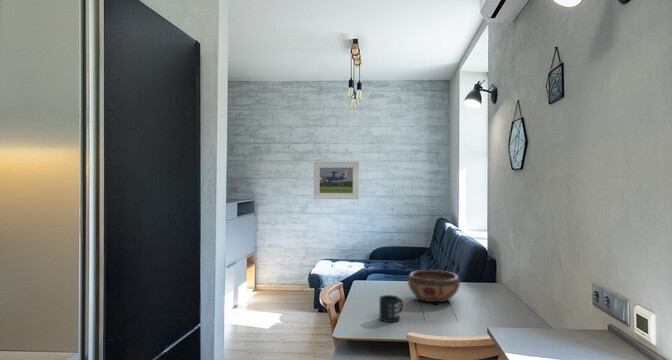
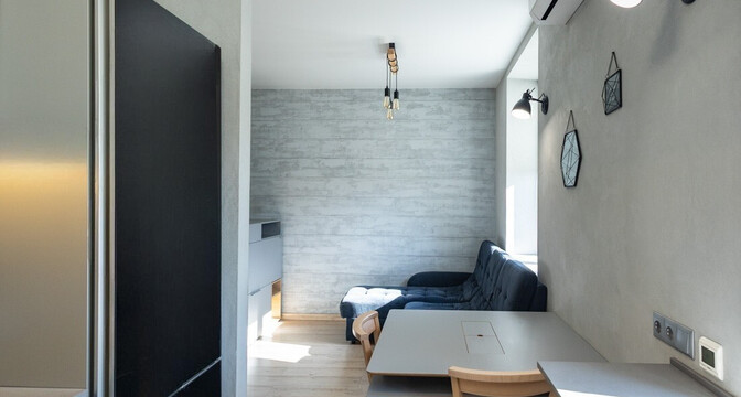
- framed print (336, 180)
- decorative bowl (433, 286)
- mug (392, 307)
